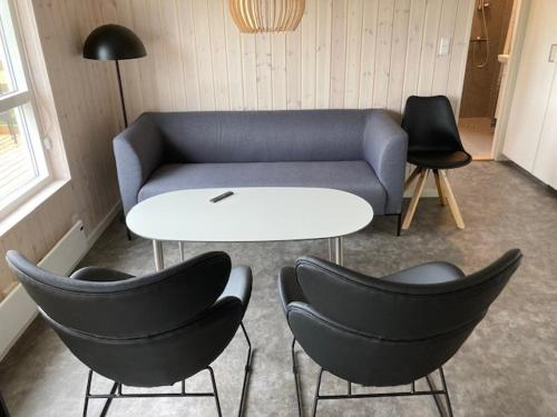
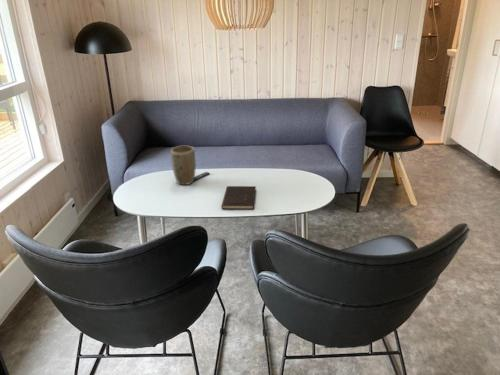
+ plant pot (184, 165)
+ hardcover book (239, 197)
